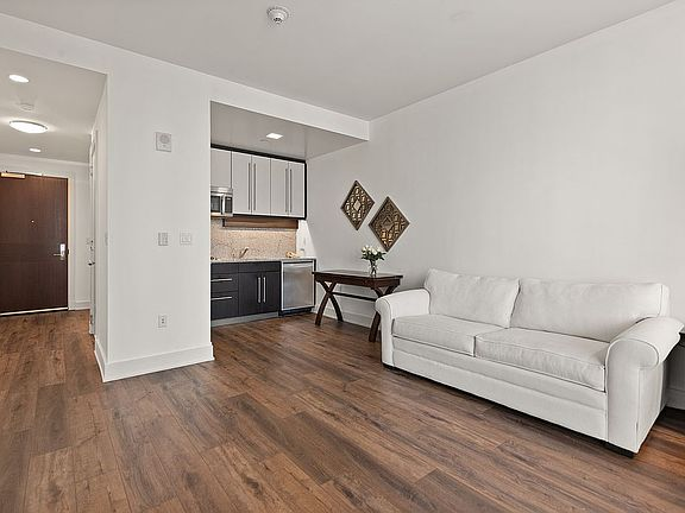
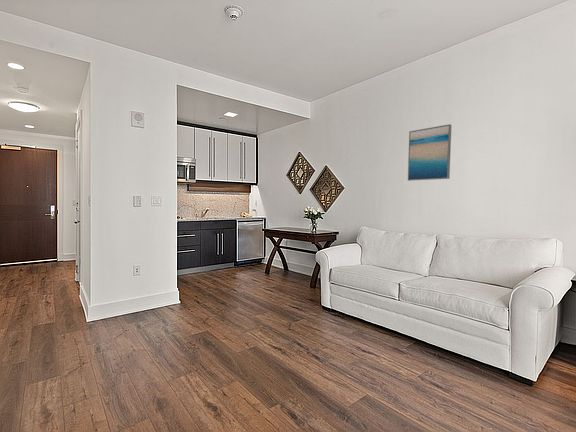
+ wall art (428, 154)
